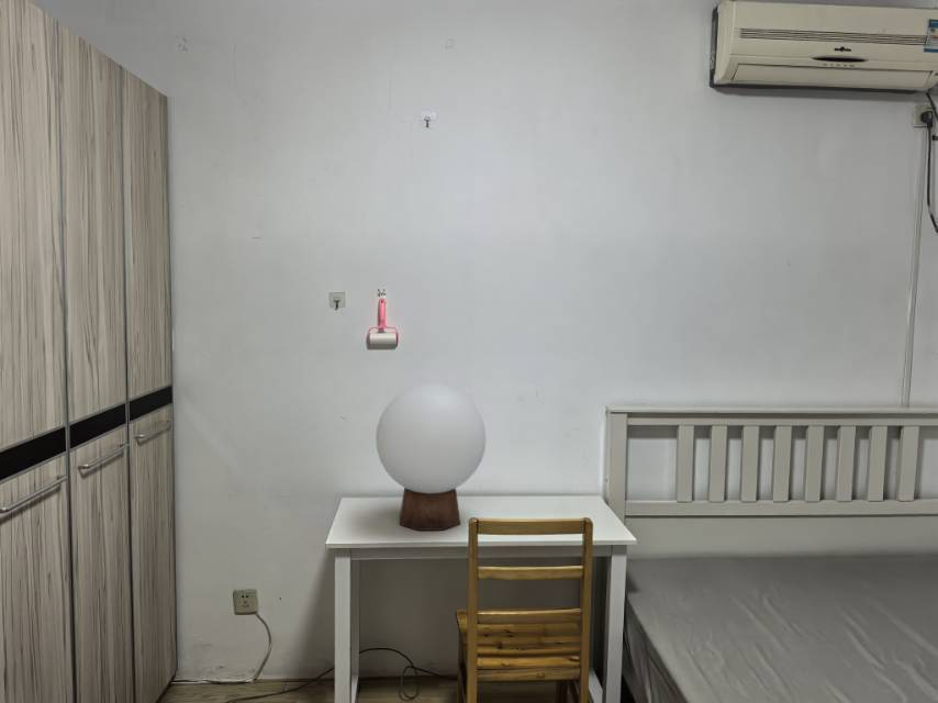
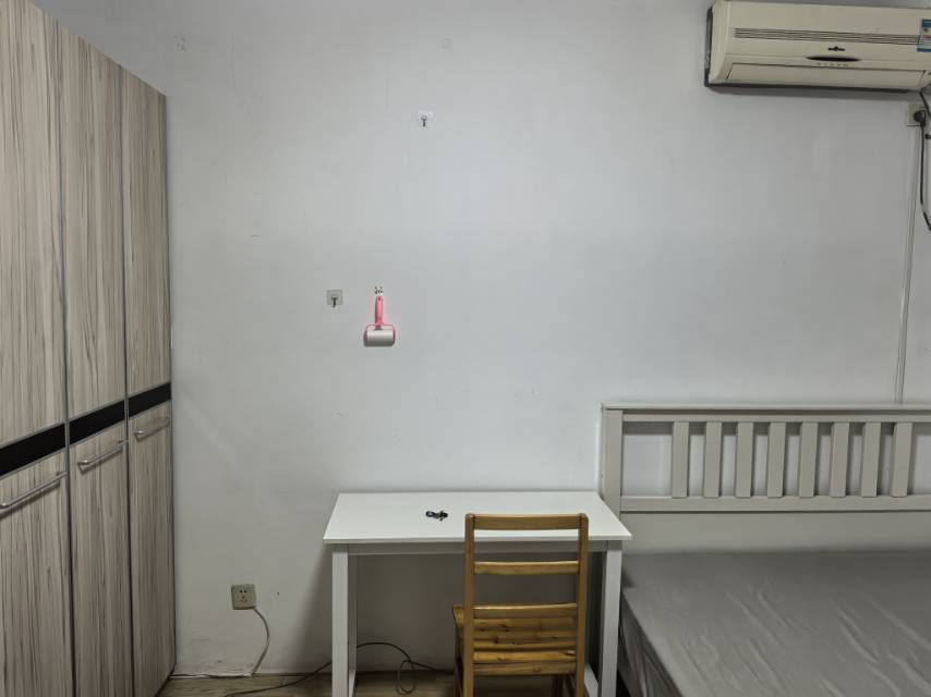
- table lamp (431, 453)
